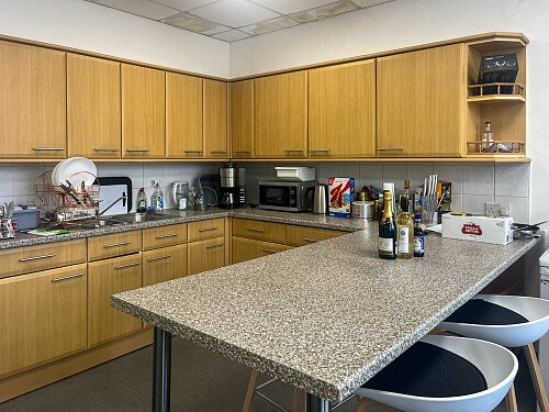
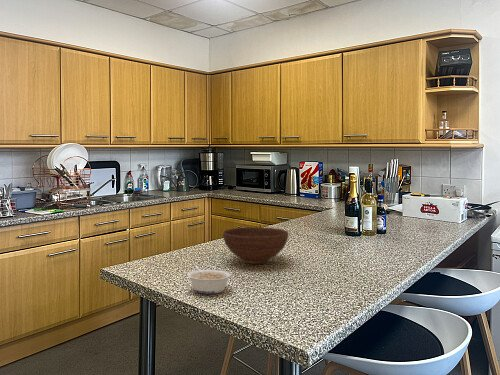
+ legume (207, 280)
+ bowl (255, 246)
